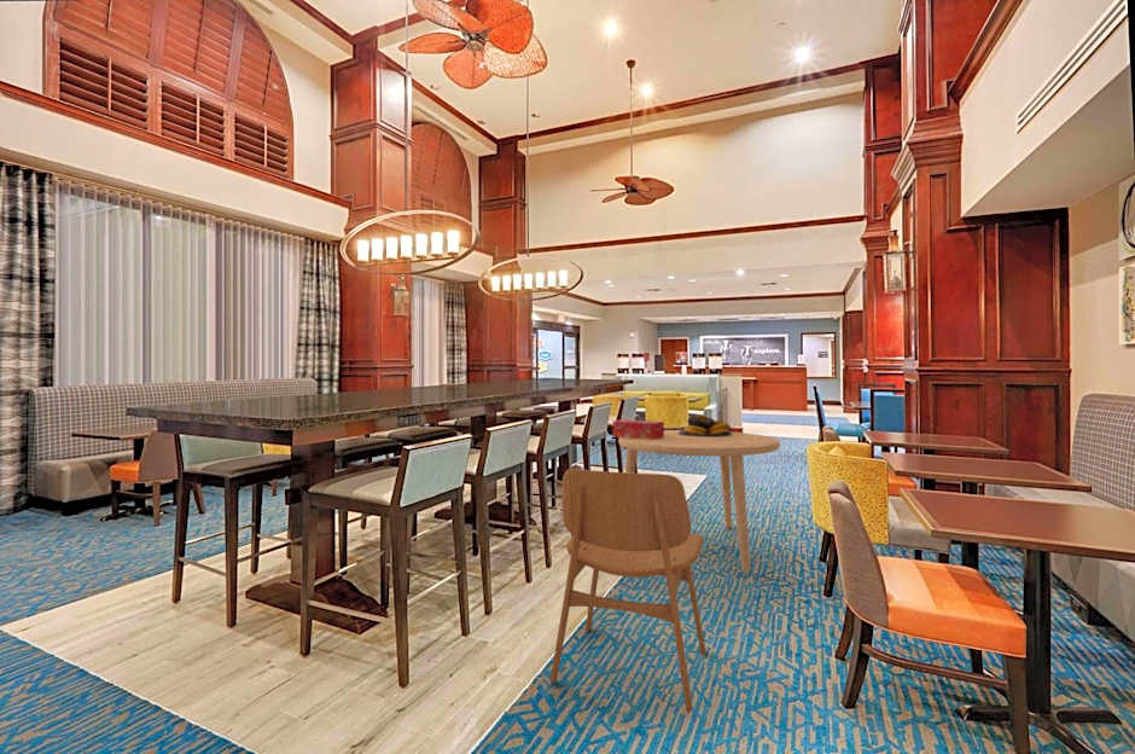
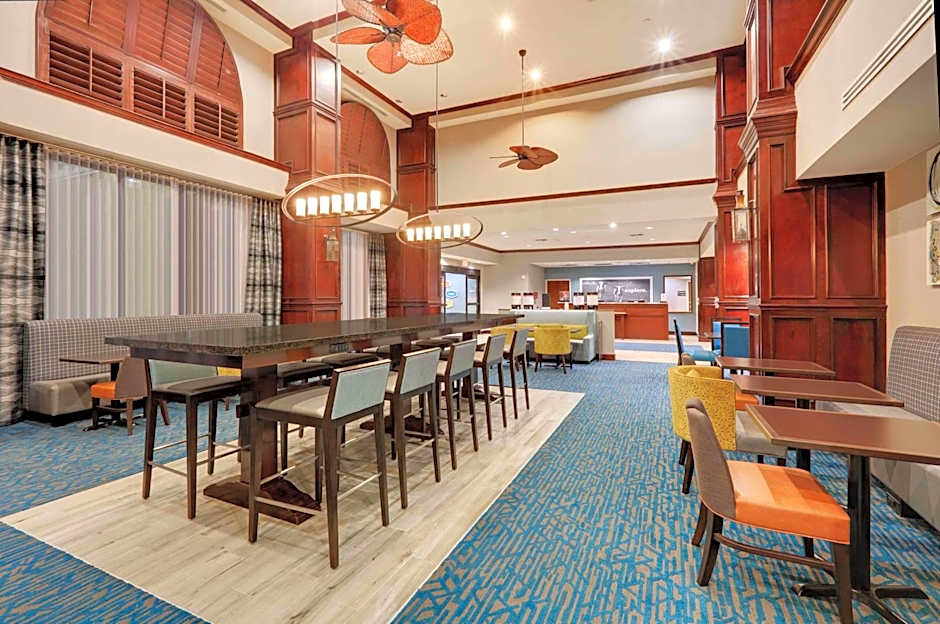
- tissue box (638, 428)
- dining chair (631, 563)
- fruit bowl (704, 424)
- dining table (722, 492)
